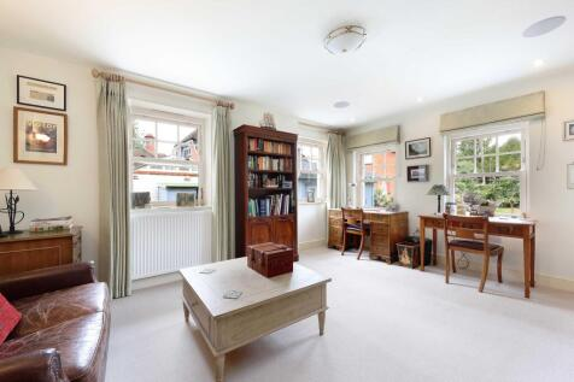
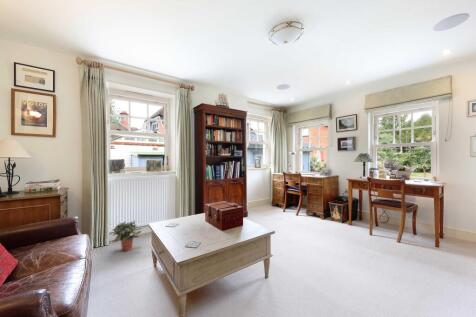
+ potted plant (127, 234)
